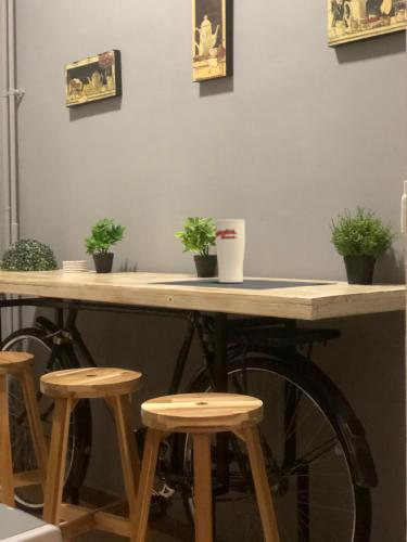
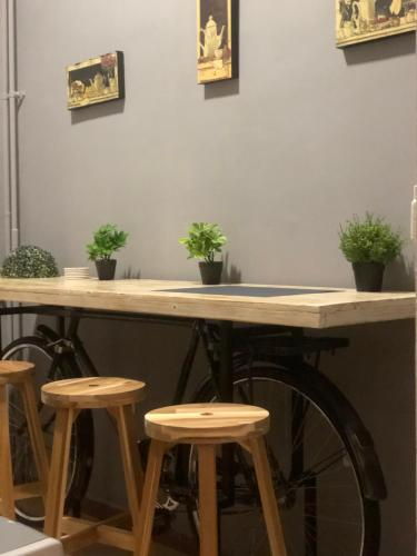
- cup (230, 250)
